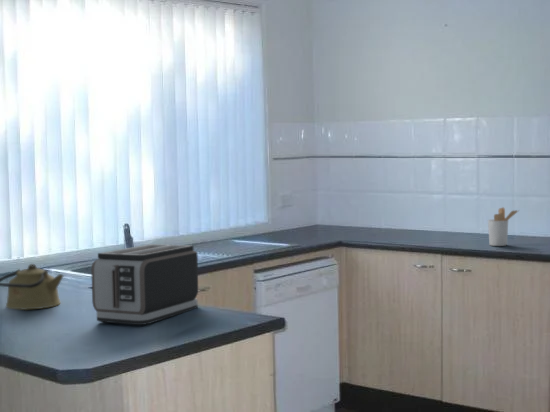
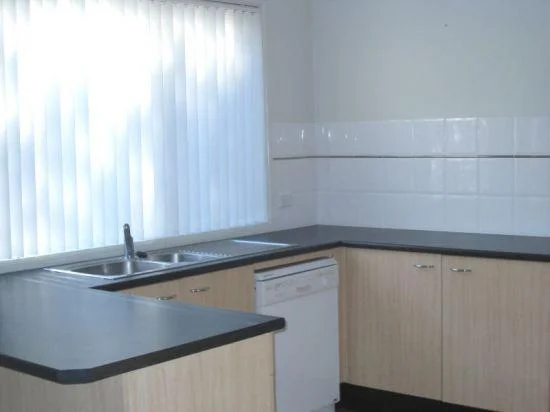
- kettle (36, 284)
- toaster (145, 282)
- utensil holder (503, 226)
